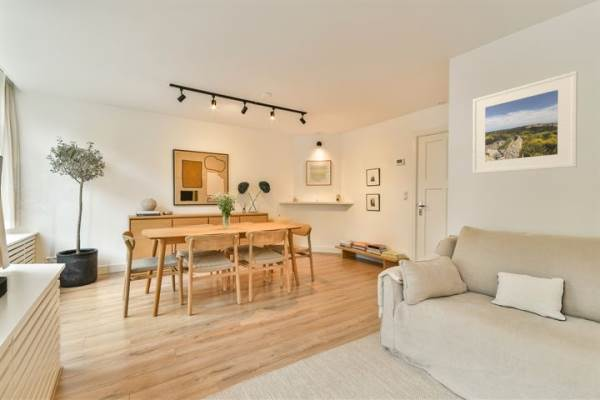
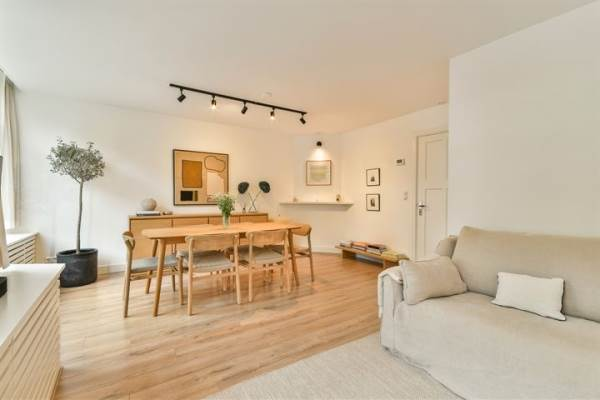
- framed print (518, 128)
